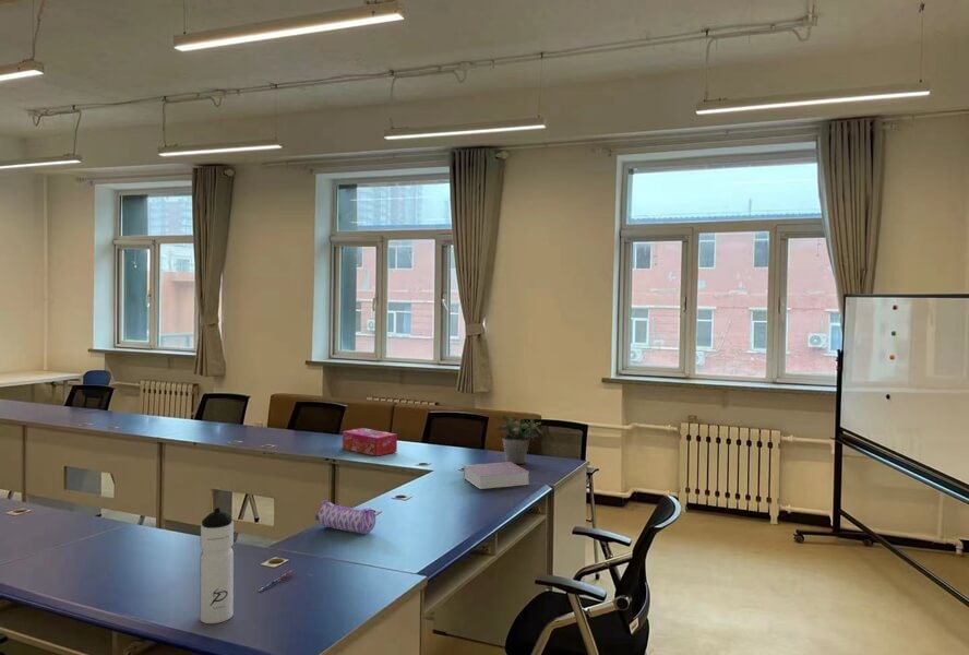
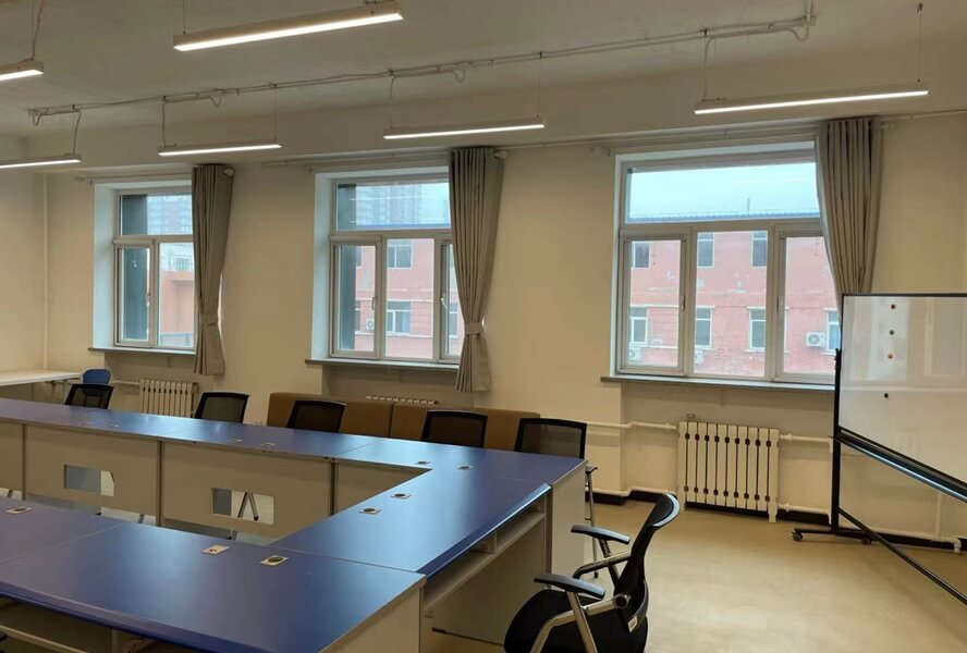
- potted plant (517, 438)
- tissue box (369, 441)
- book (495, 474)
- water bottle (216, 562)
- pen (276, 580)
- pencil case (346, 516)
